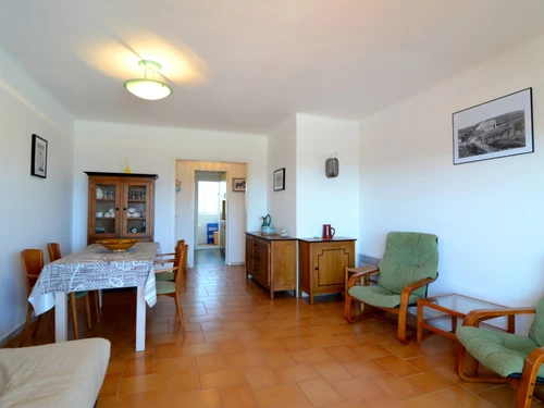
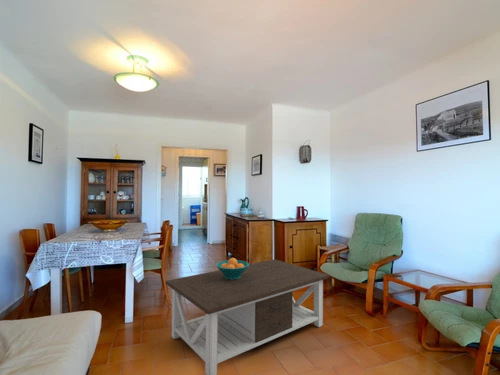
+ coffee table (250, 304)
+ fruit bowl (232, 267)
